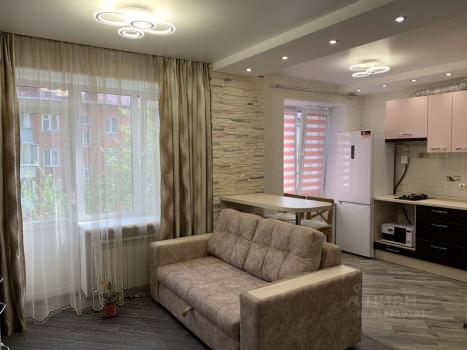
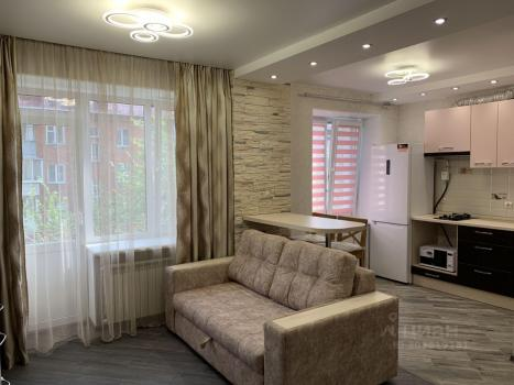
- potted plant (111, 298)
